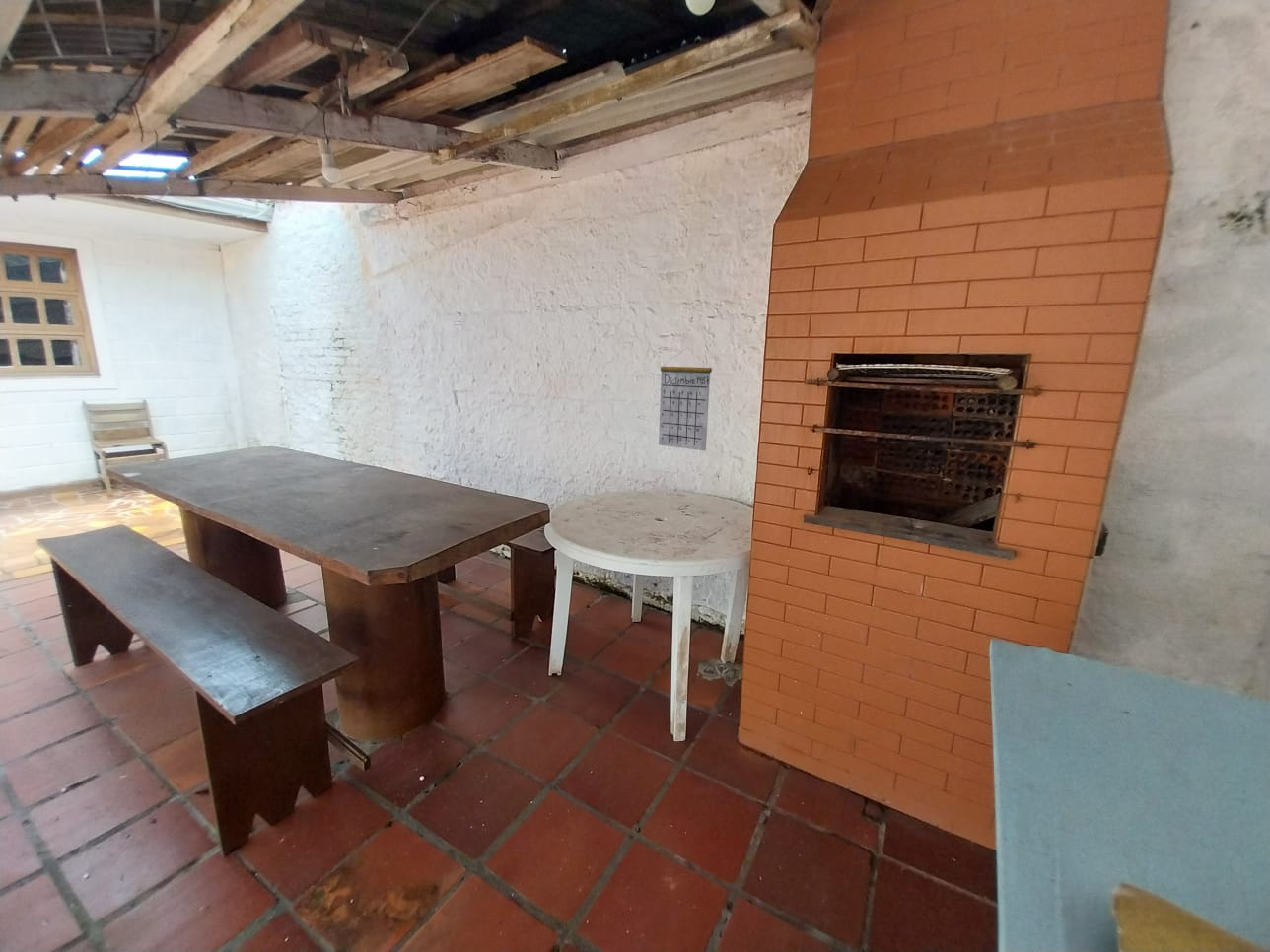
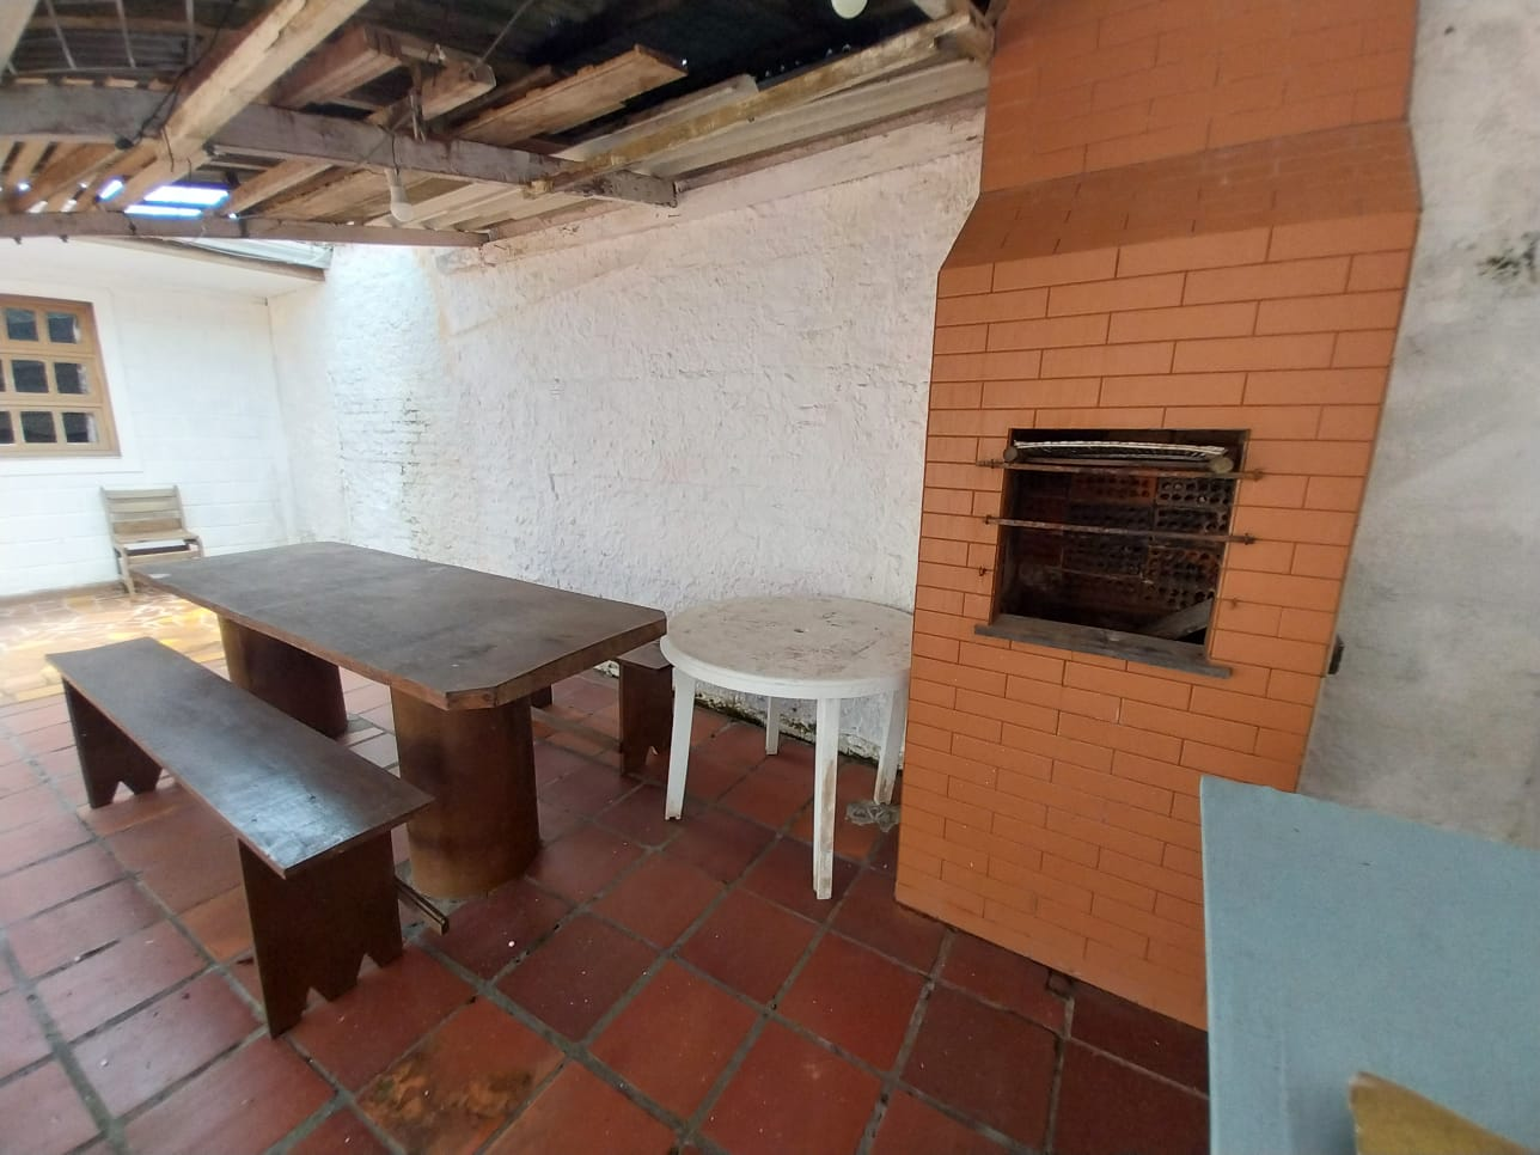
- calendar (683, 398)
